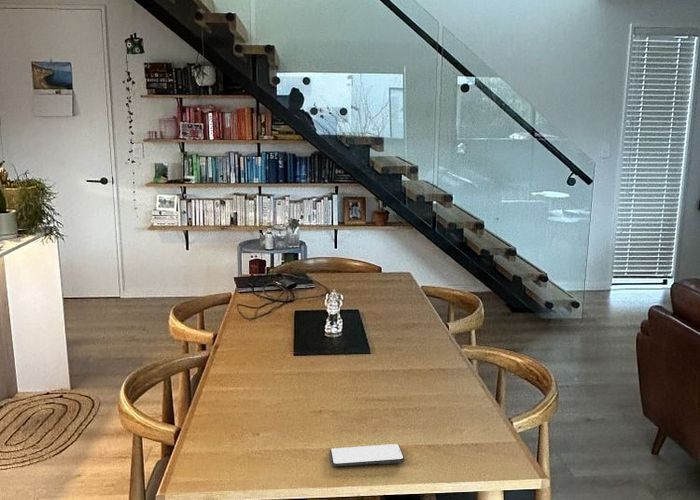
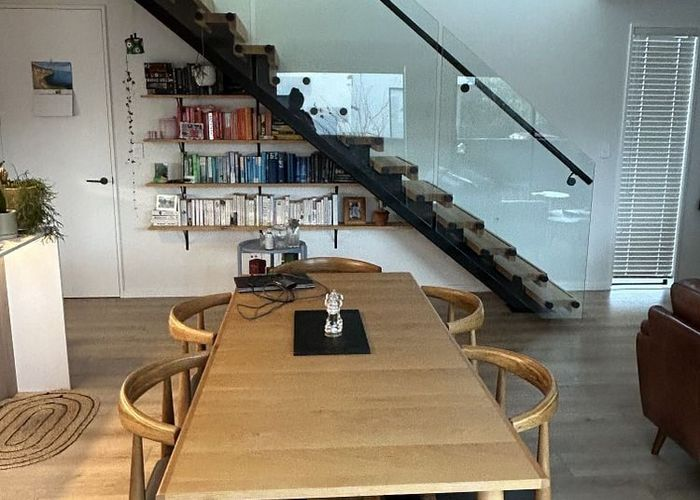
- smartphone (366, 455)
